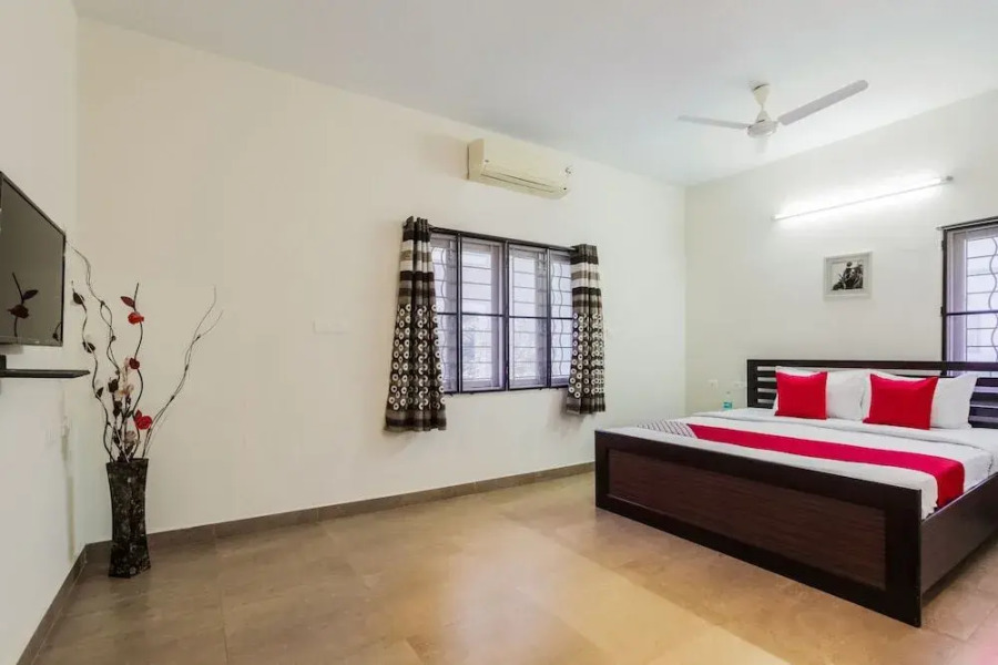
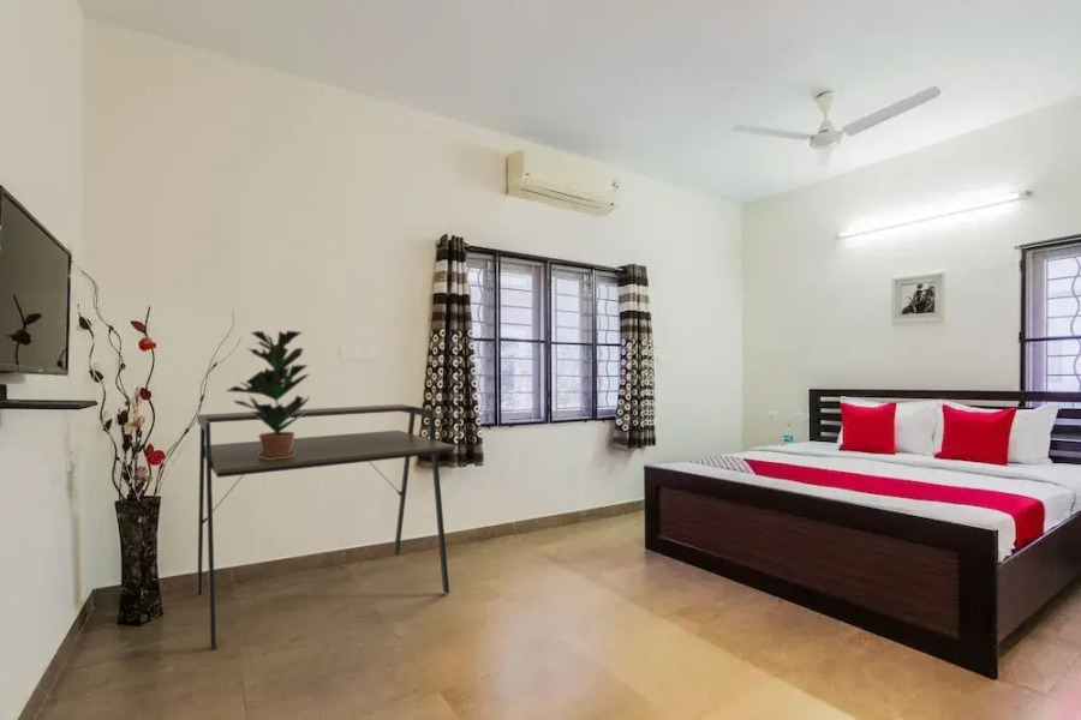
+ desk (323, 466)
+ potted plant (268, 392)
